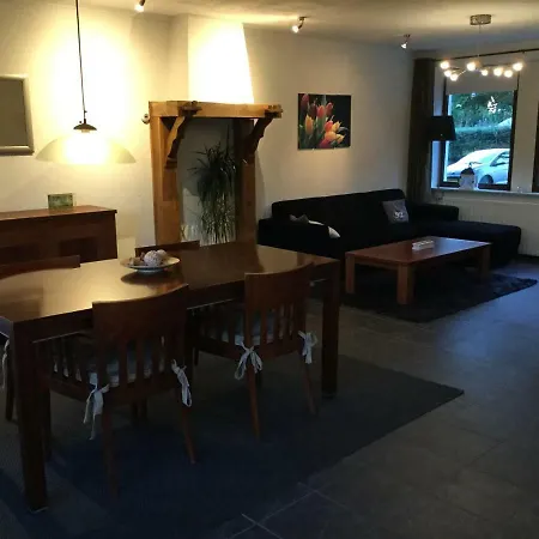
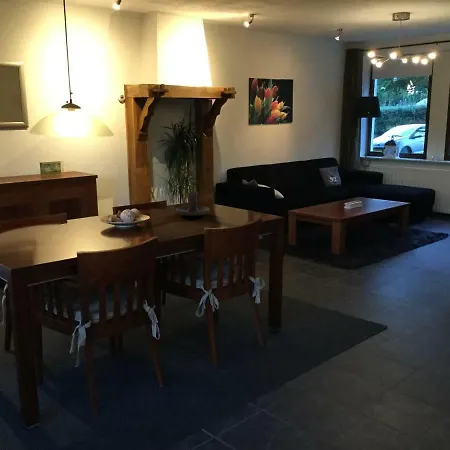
+ candle holder (191, 203)
